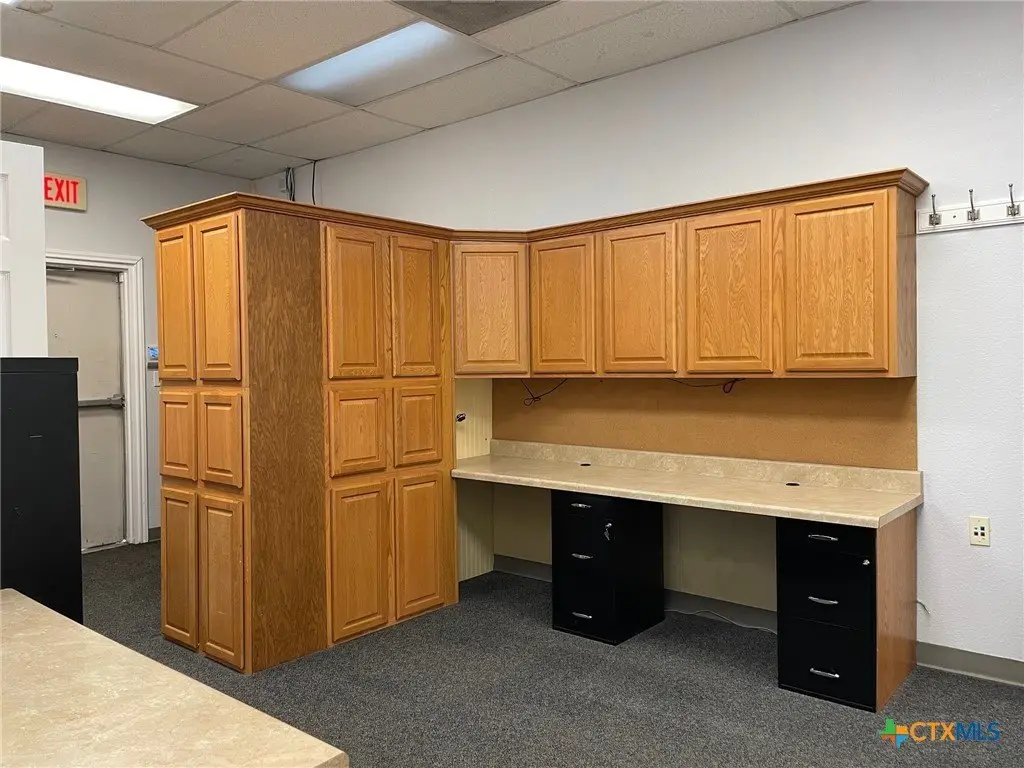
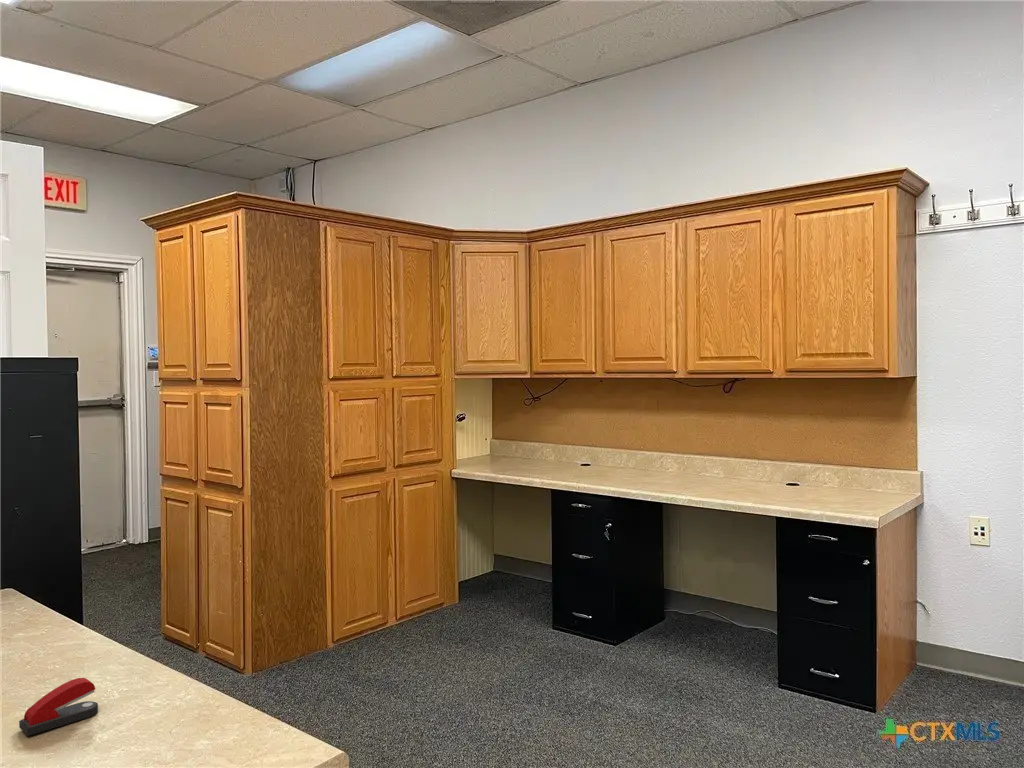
+ stapler (61, 703)
